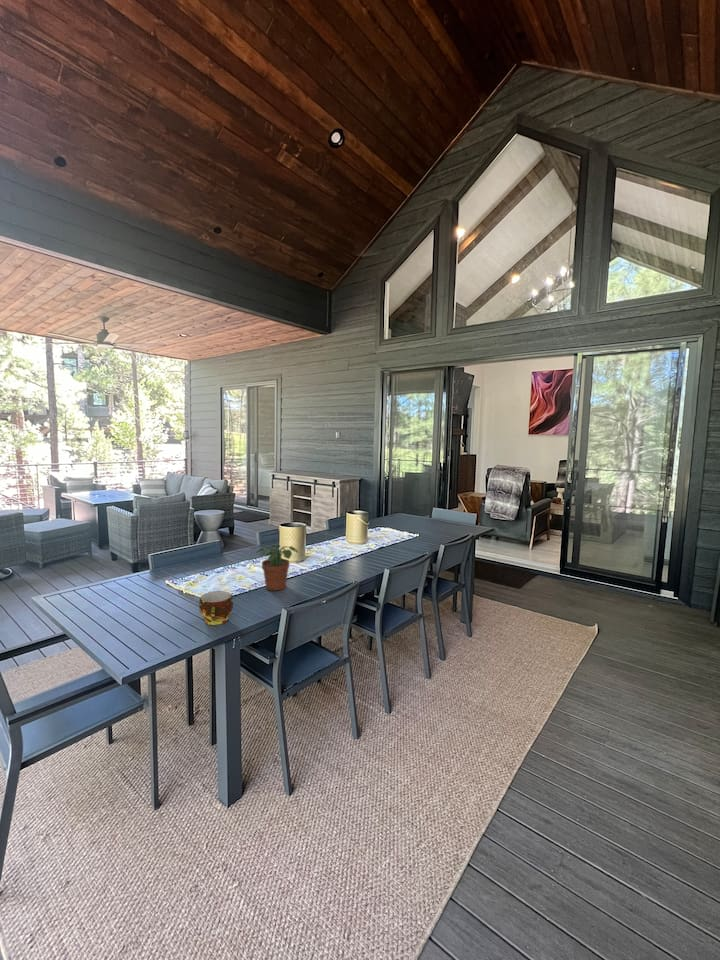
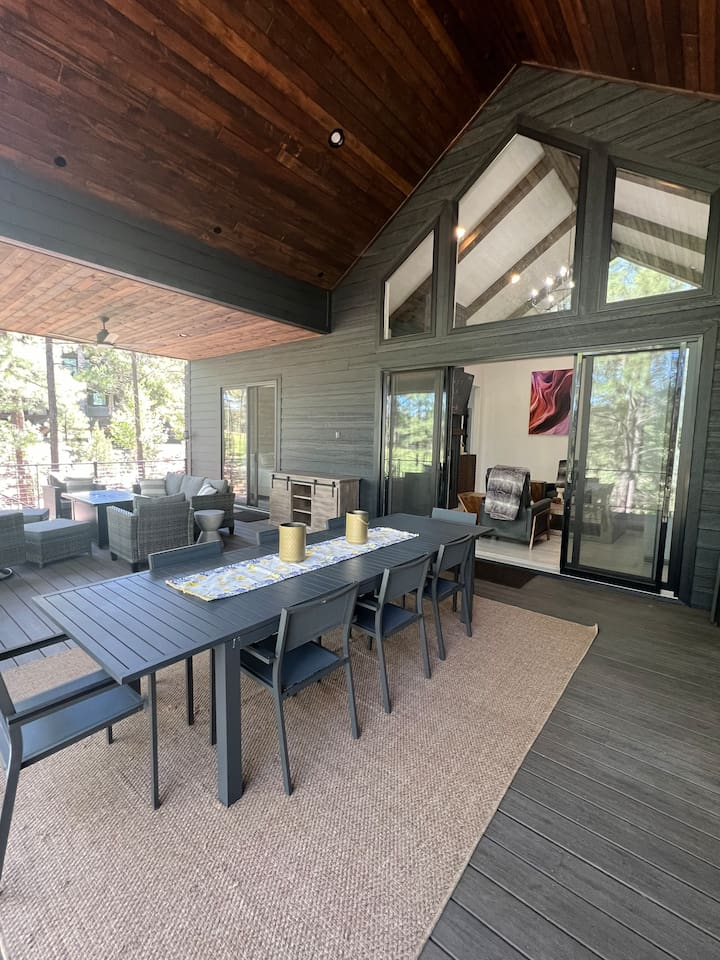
- cup (217, 609)
- potted plant (277, 566)
